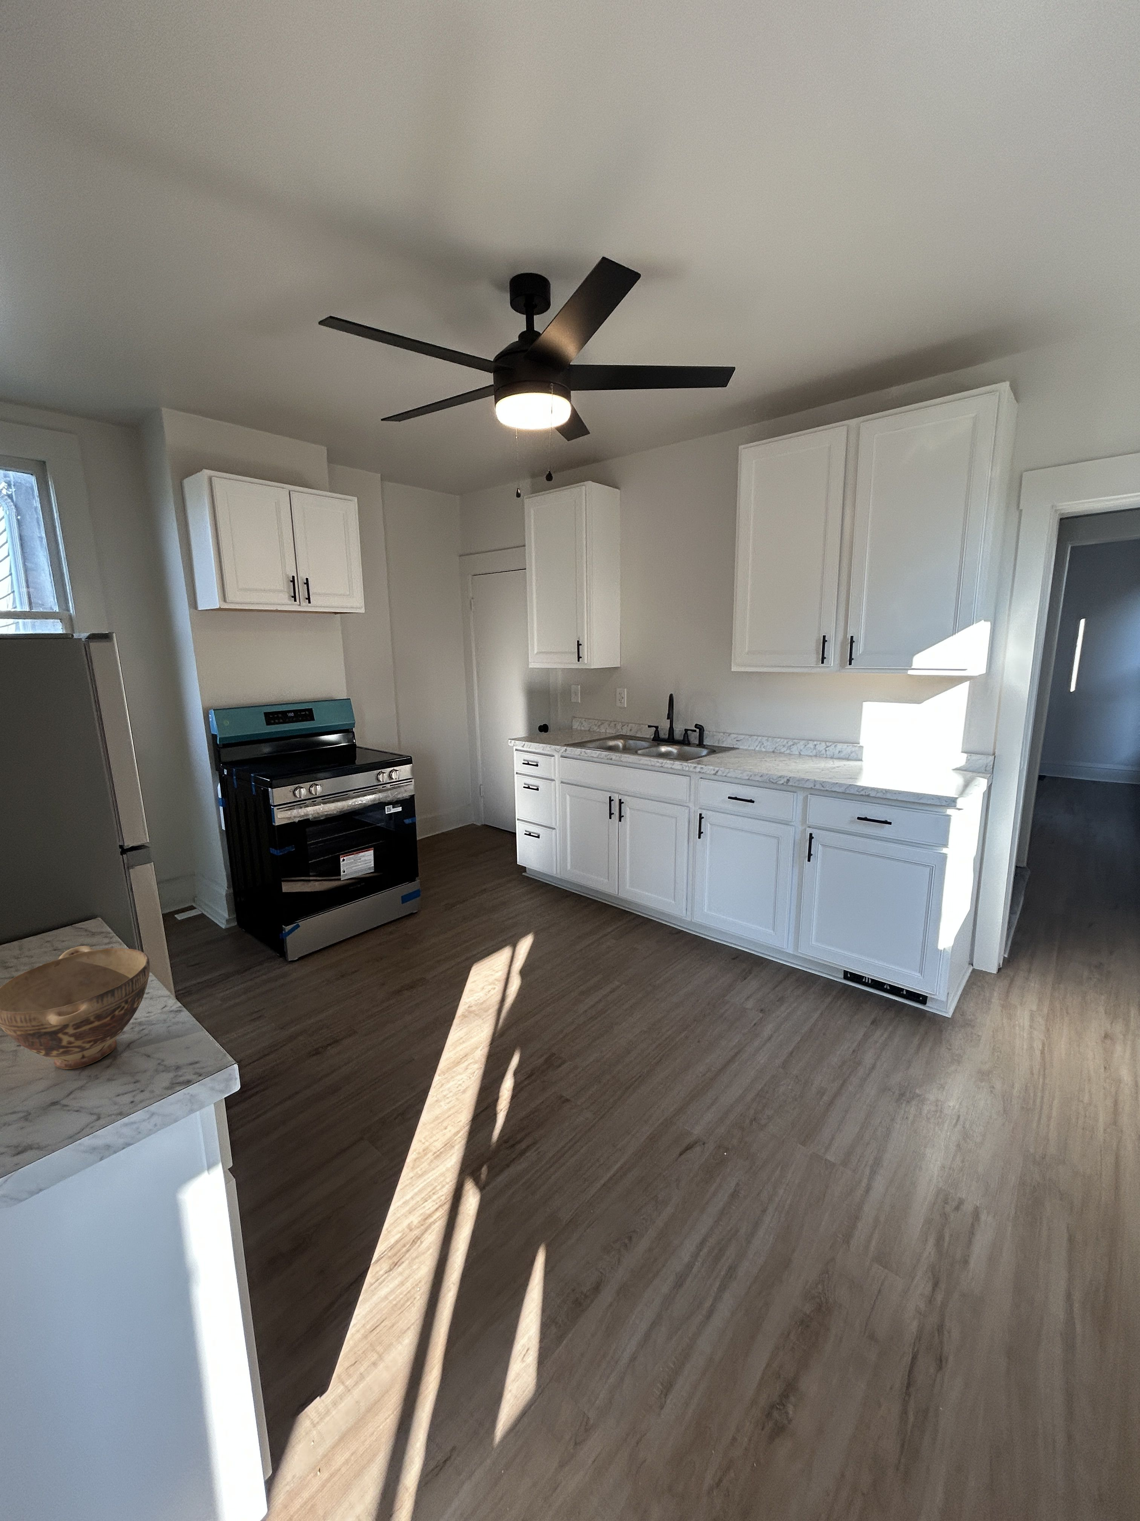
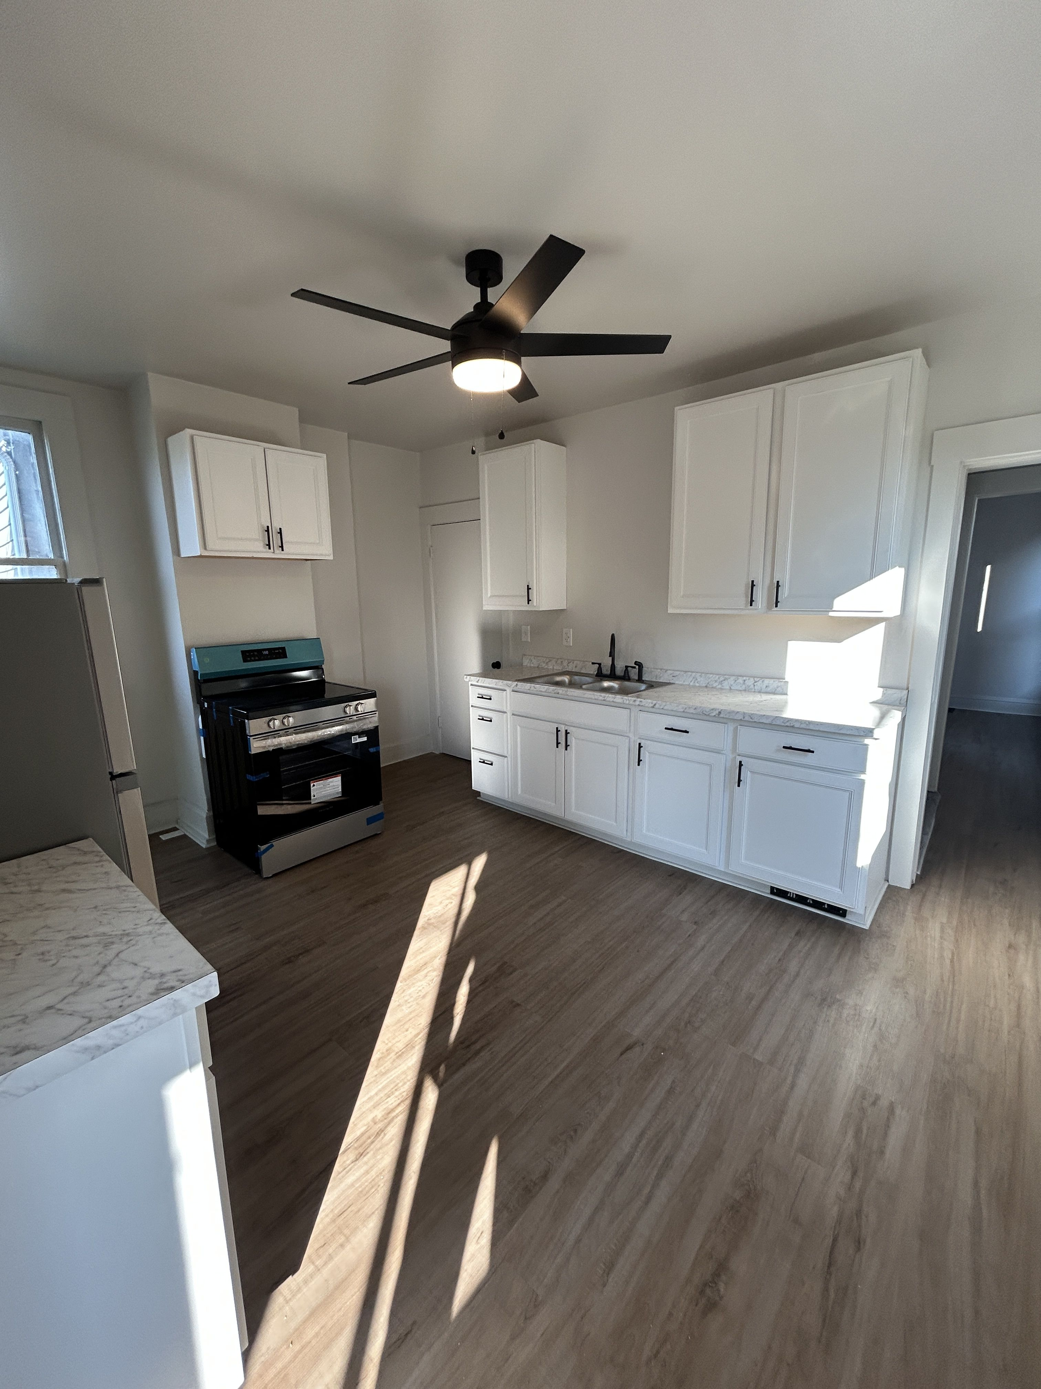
- bowl (79, 1016)
